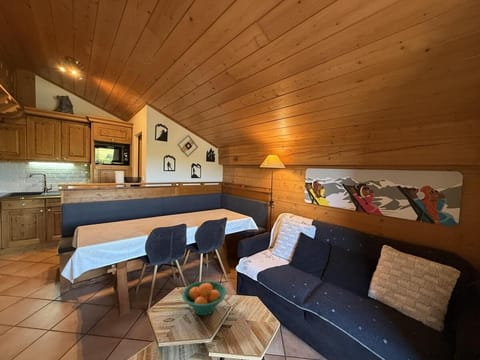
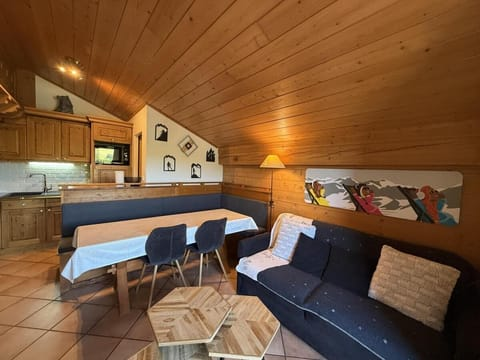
- fruit bowl (204, 296)
